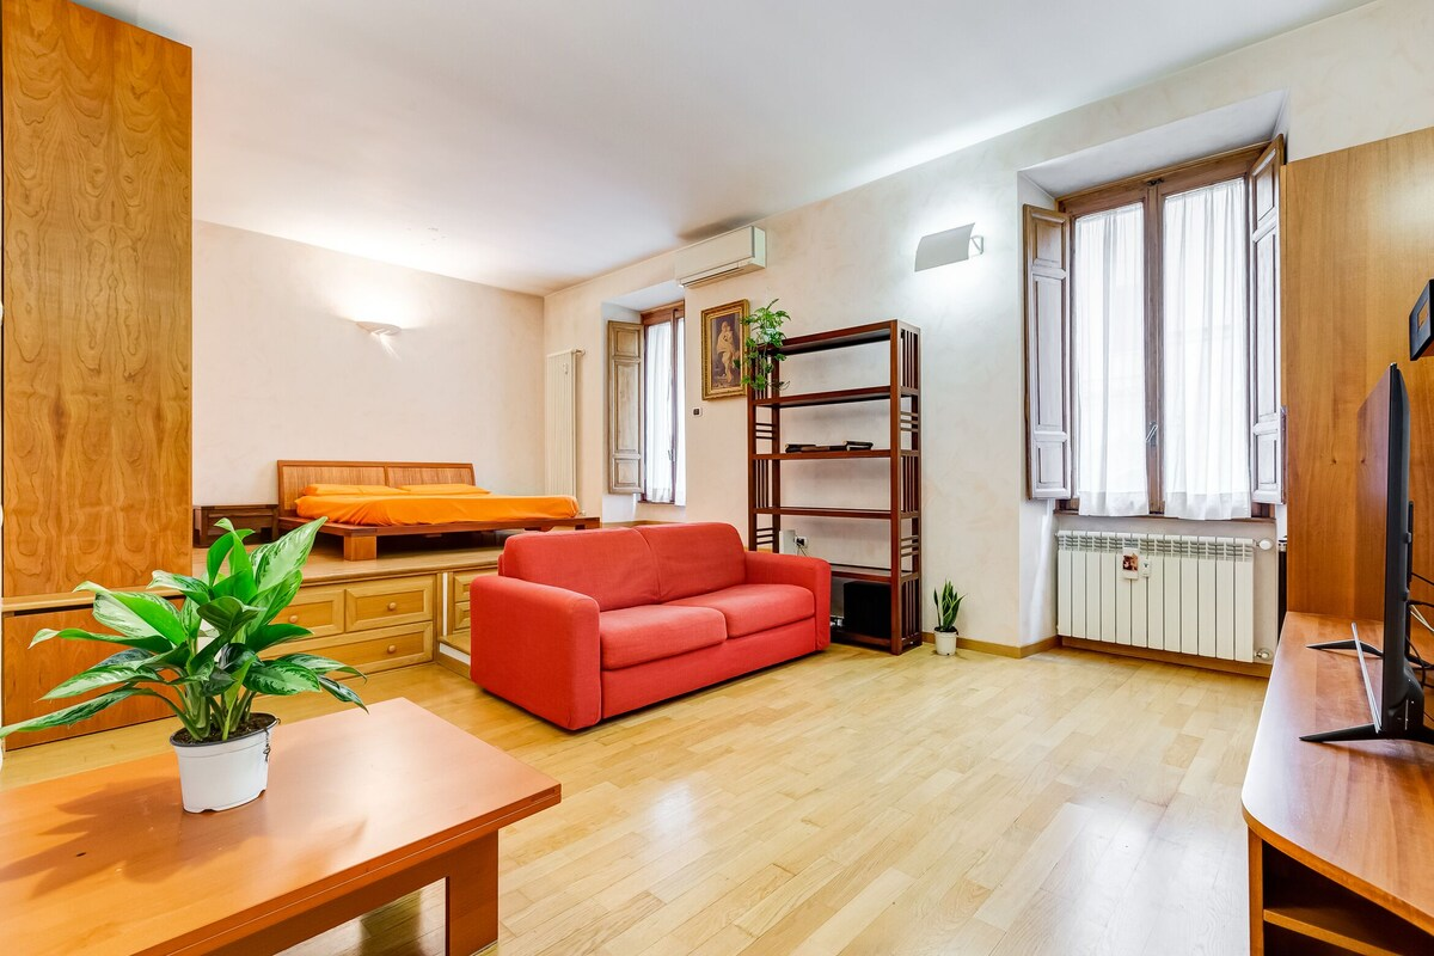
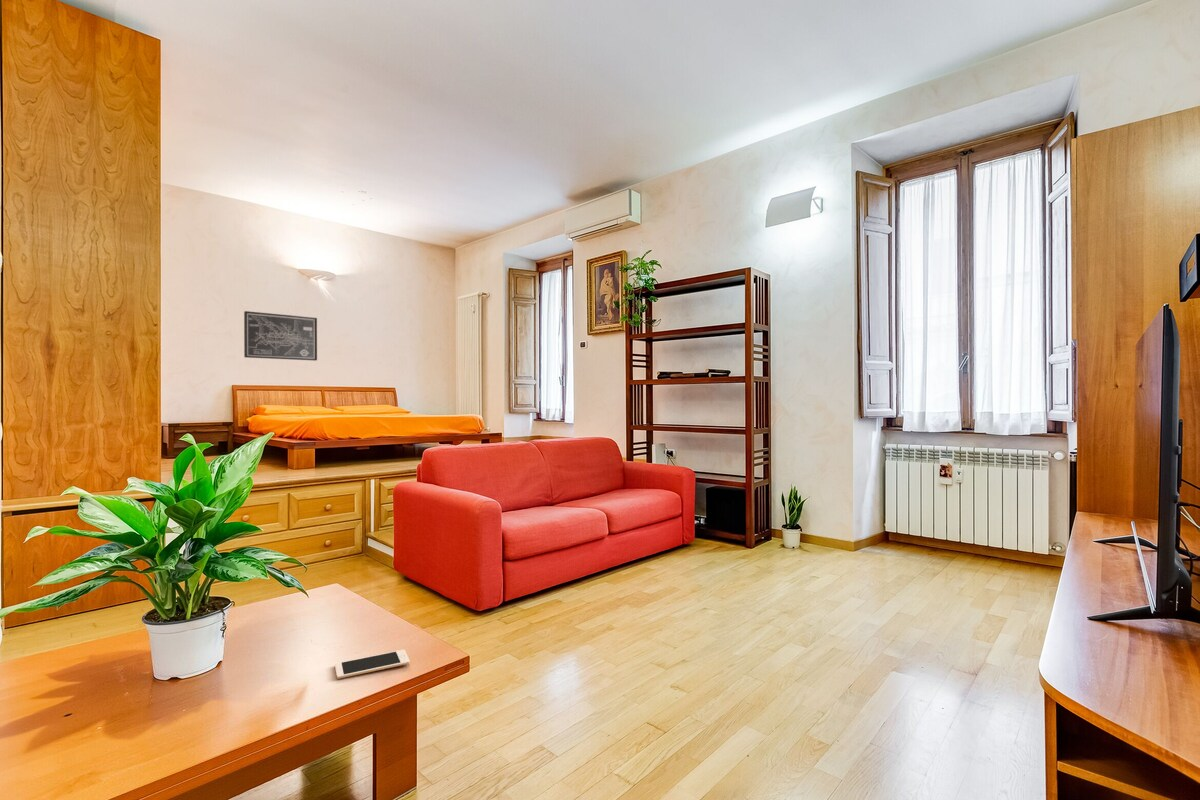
+ wall art (282, 336)
+ cell phone (372, 663)
